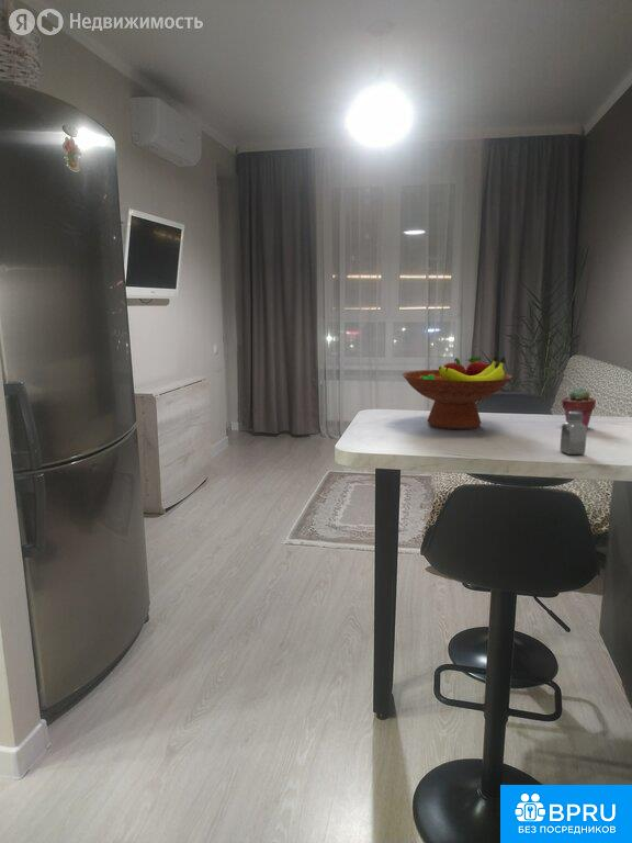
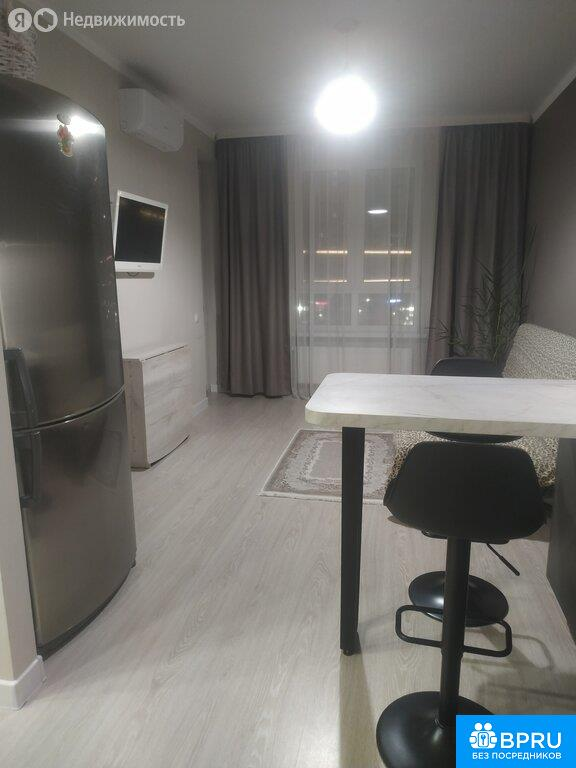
- potted succulent (578, 406)
- fruit bowl (454, 390)
- saltshaker (574, 431)
